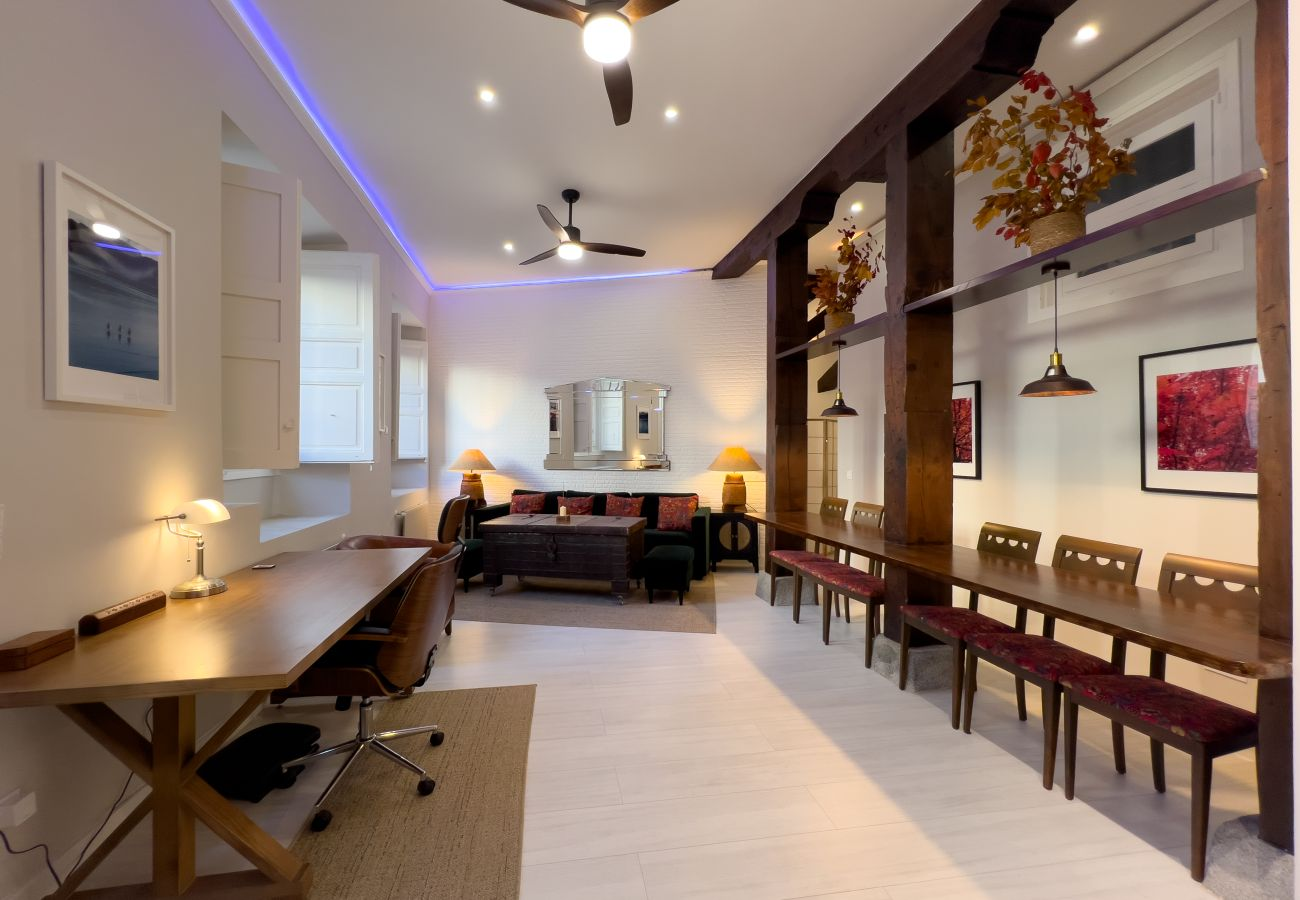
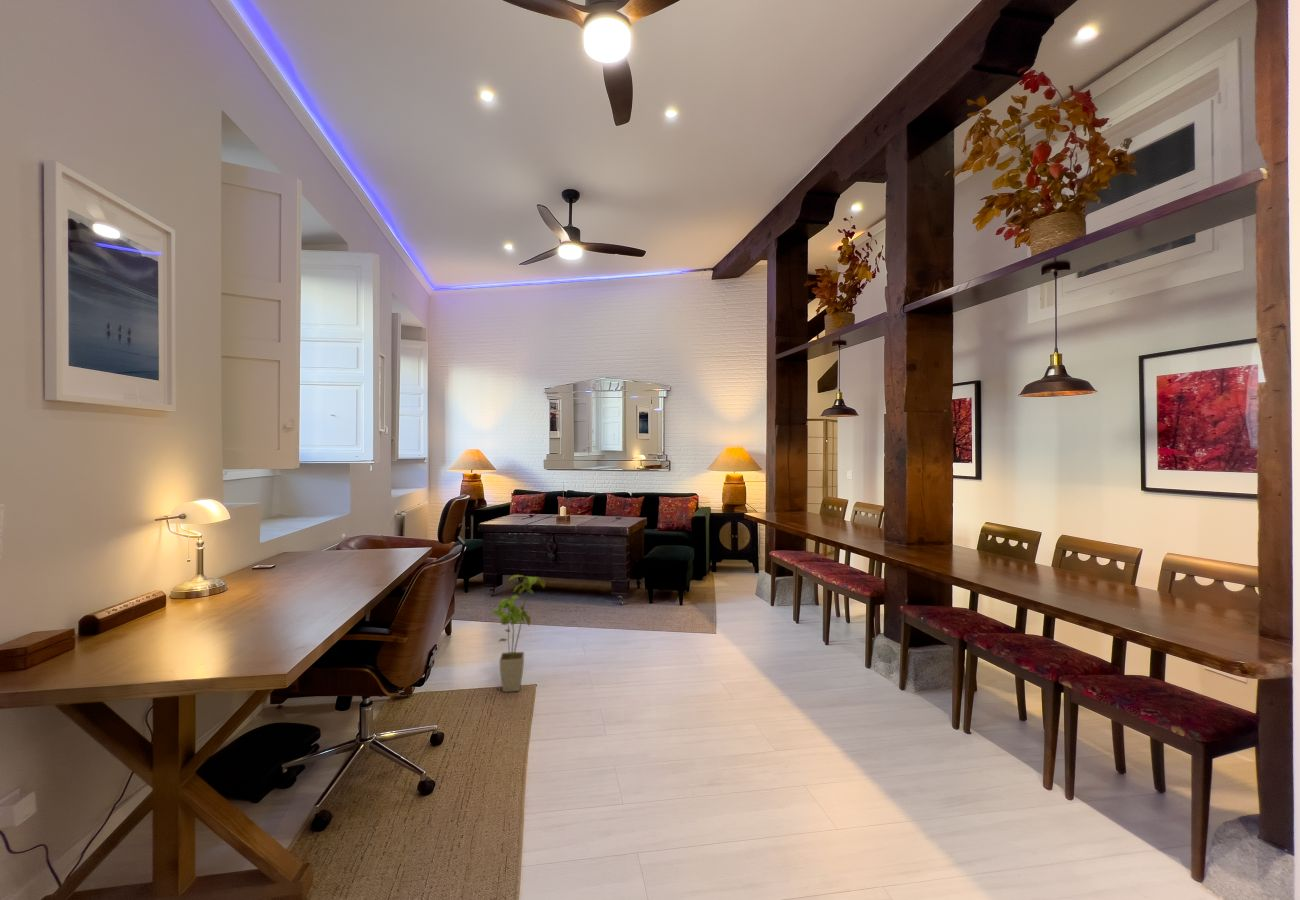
+ house plant (518, 631)
